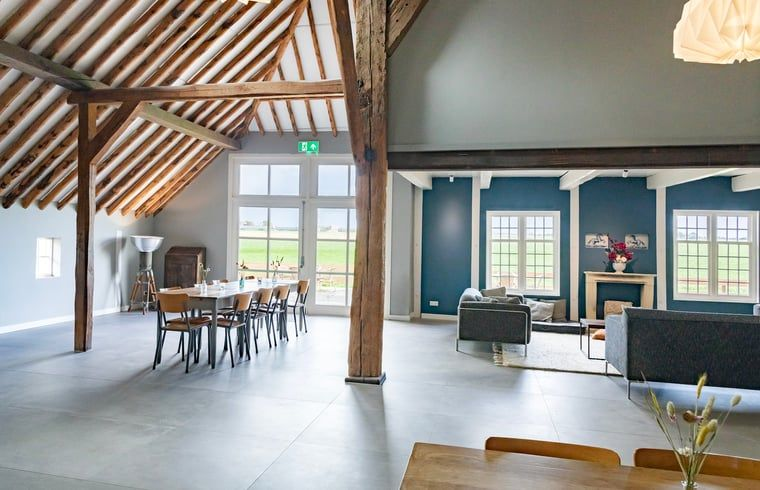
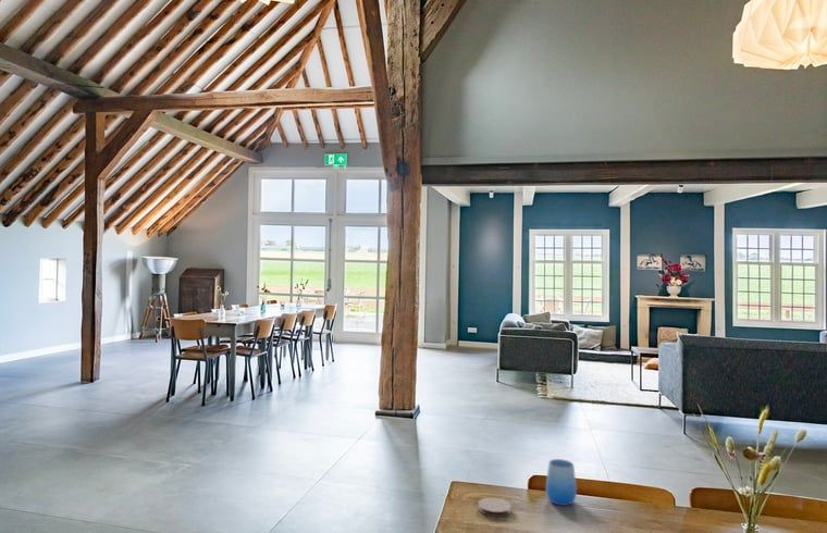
+ cup (560, 482)
+ coaster (494, 506)
